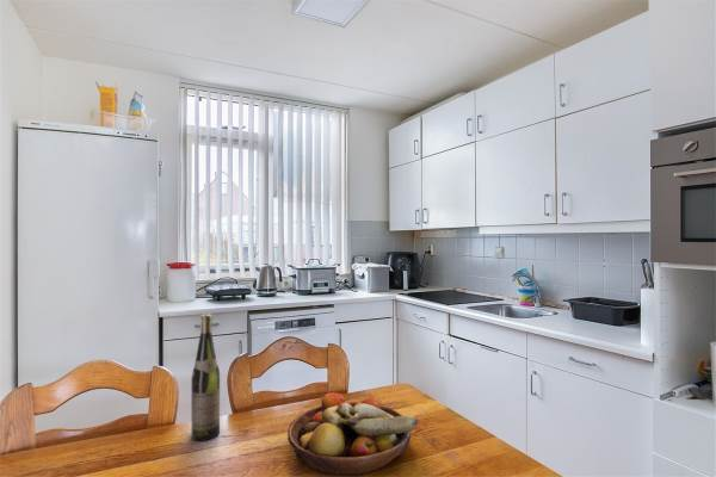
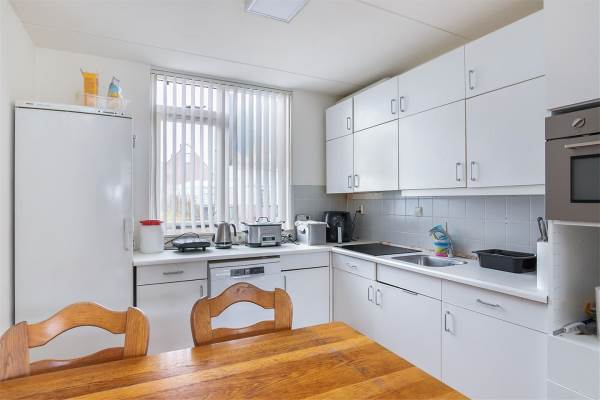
- fruit bowl (351, 421)
- wine bottle (205, 374)
